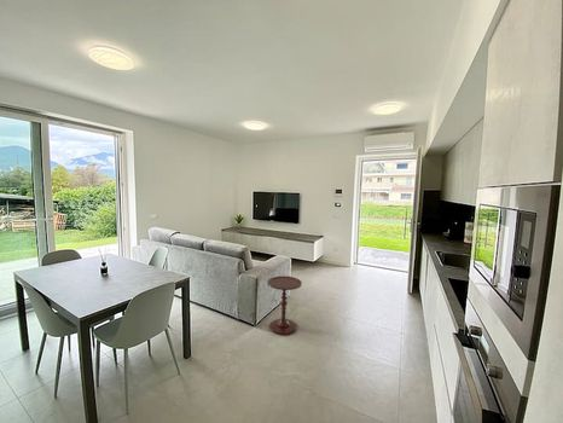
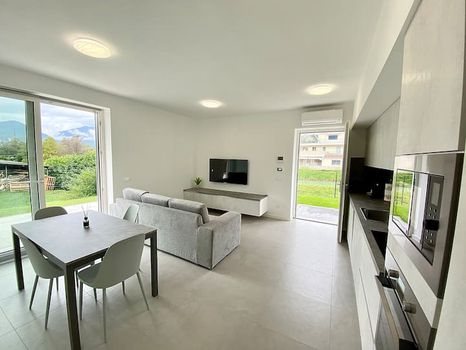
- side table (284, 303)
